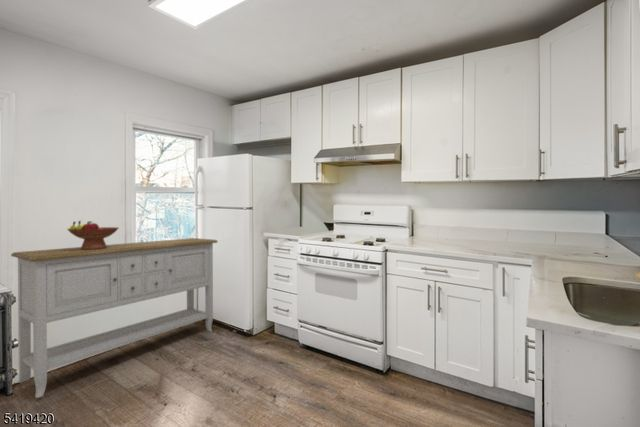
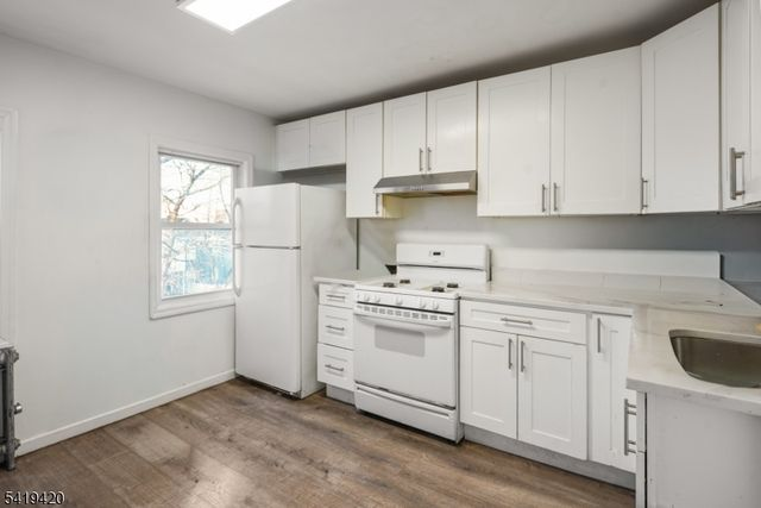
- fruit bowl (94, 234)
- sideboard (133, 299)
